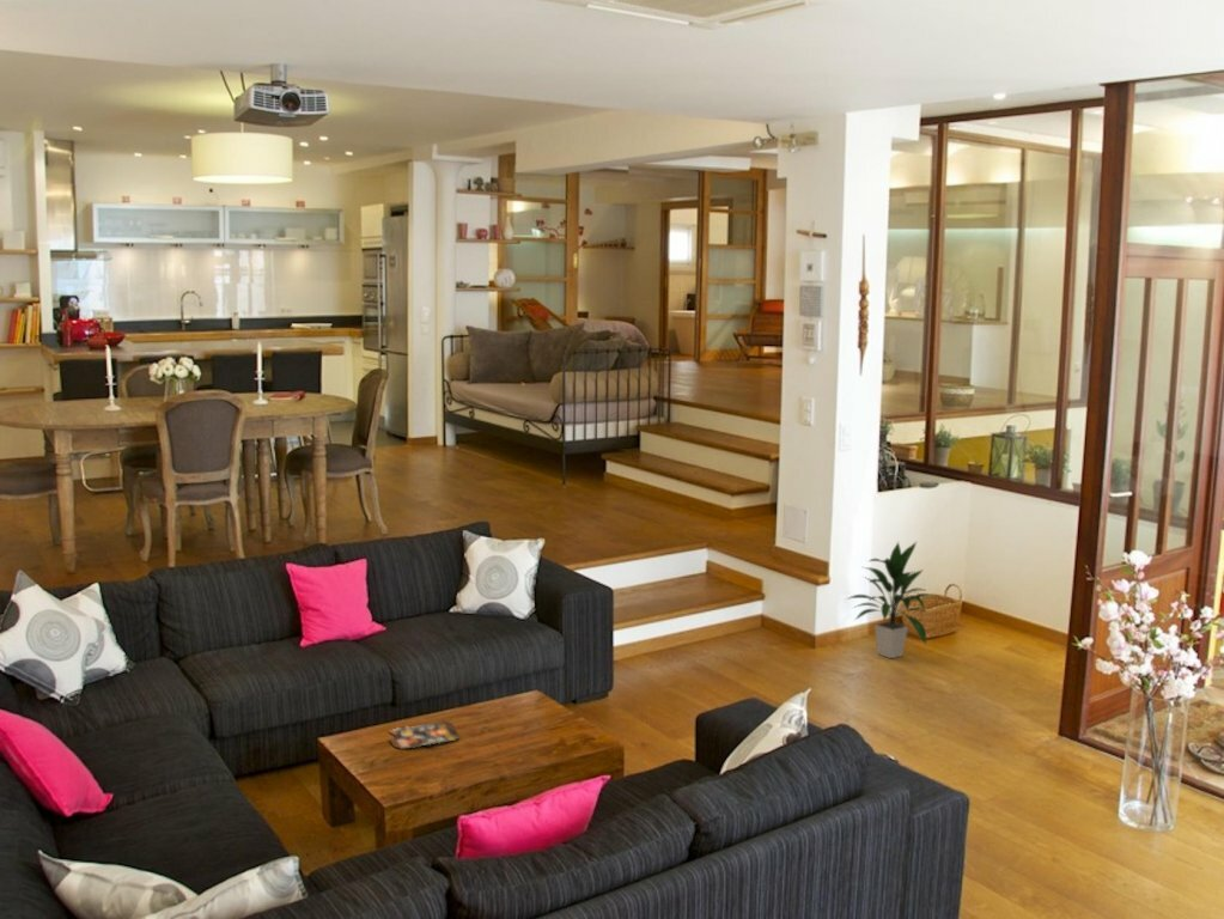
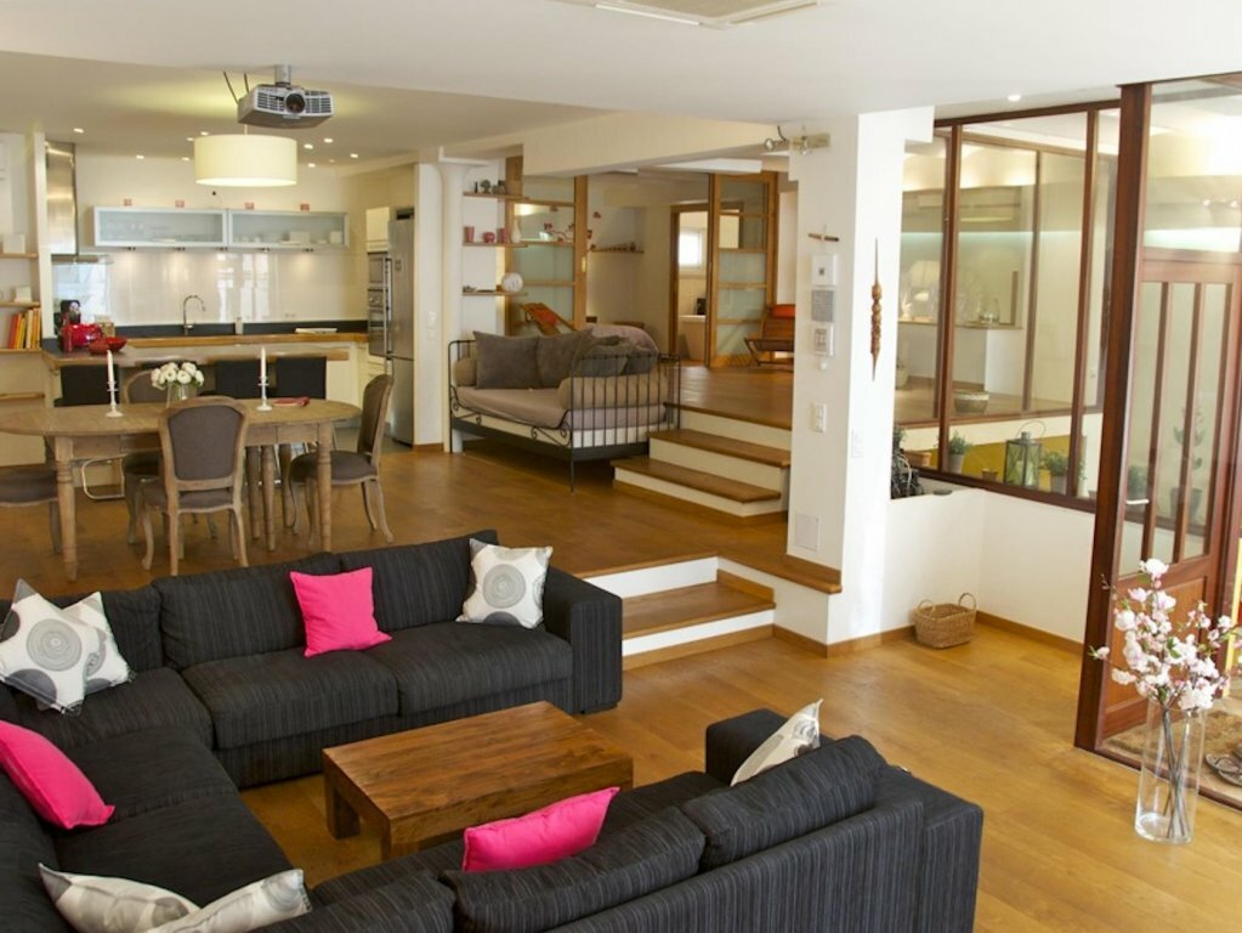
- magazine (422, 732)
- indoor plant (894, 600)
